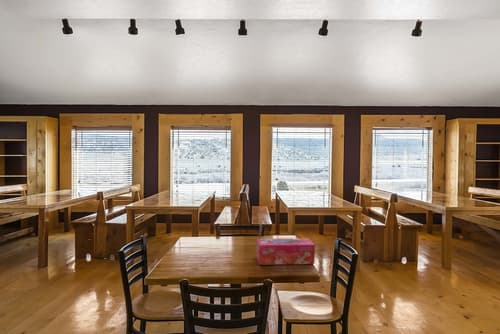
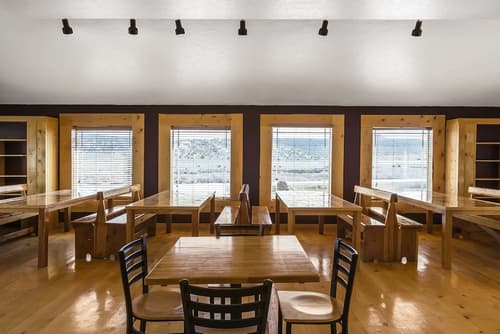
- tissue box (284, 250)
